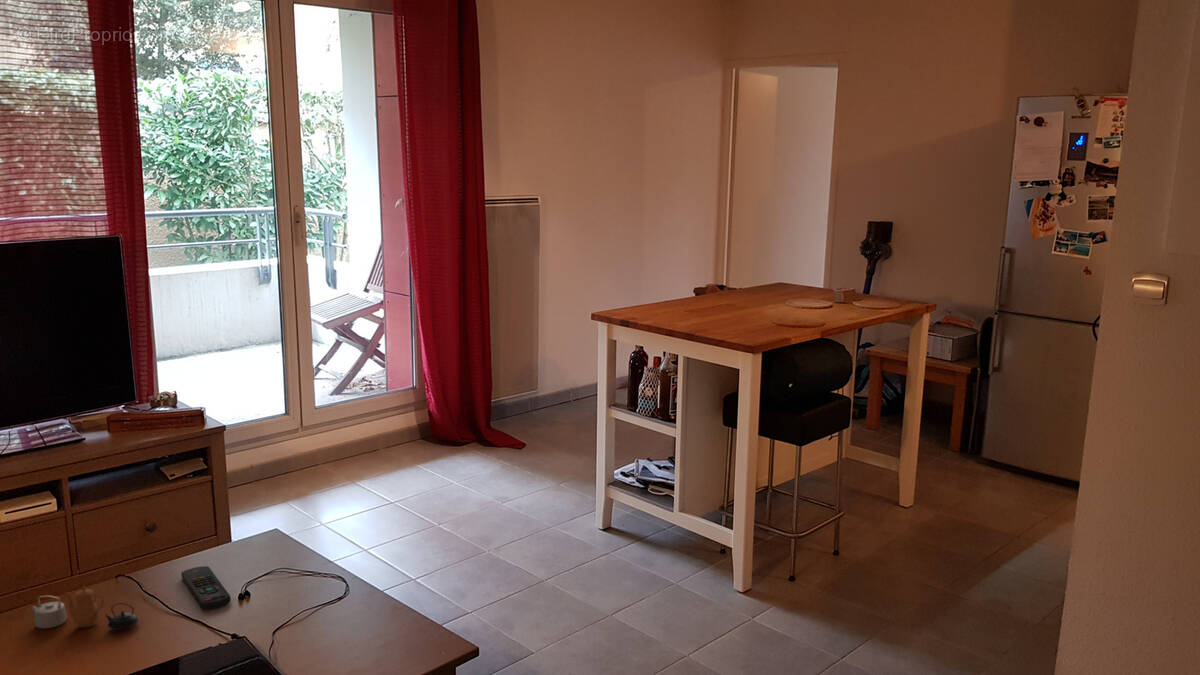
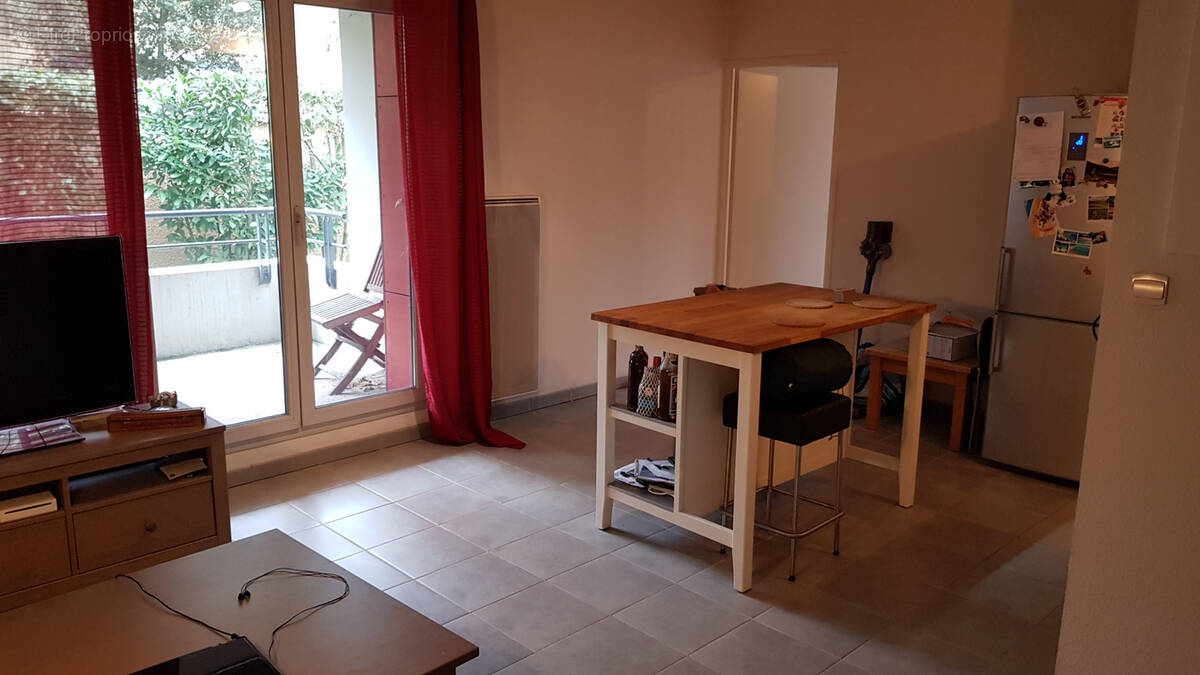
- teapot (82, 605)
- remote control (205, 586)
